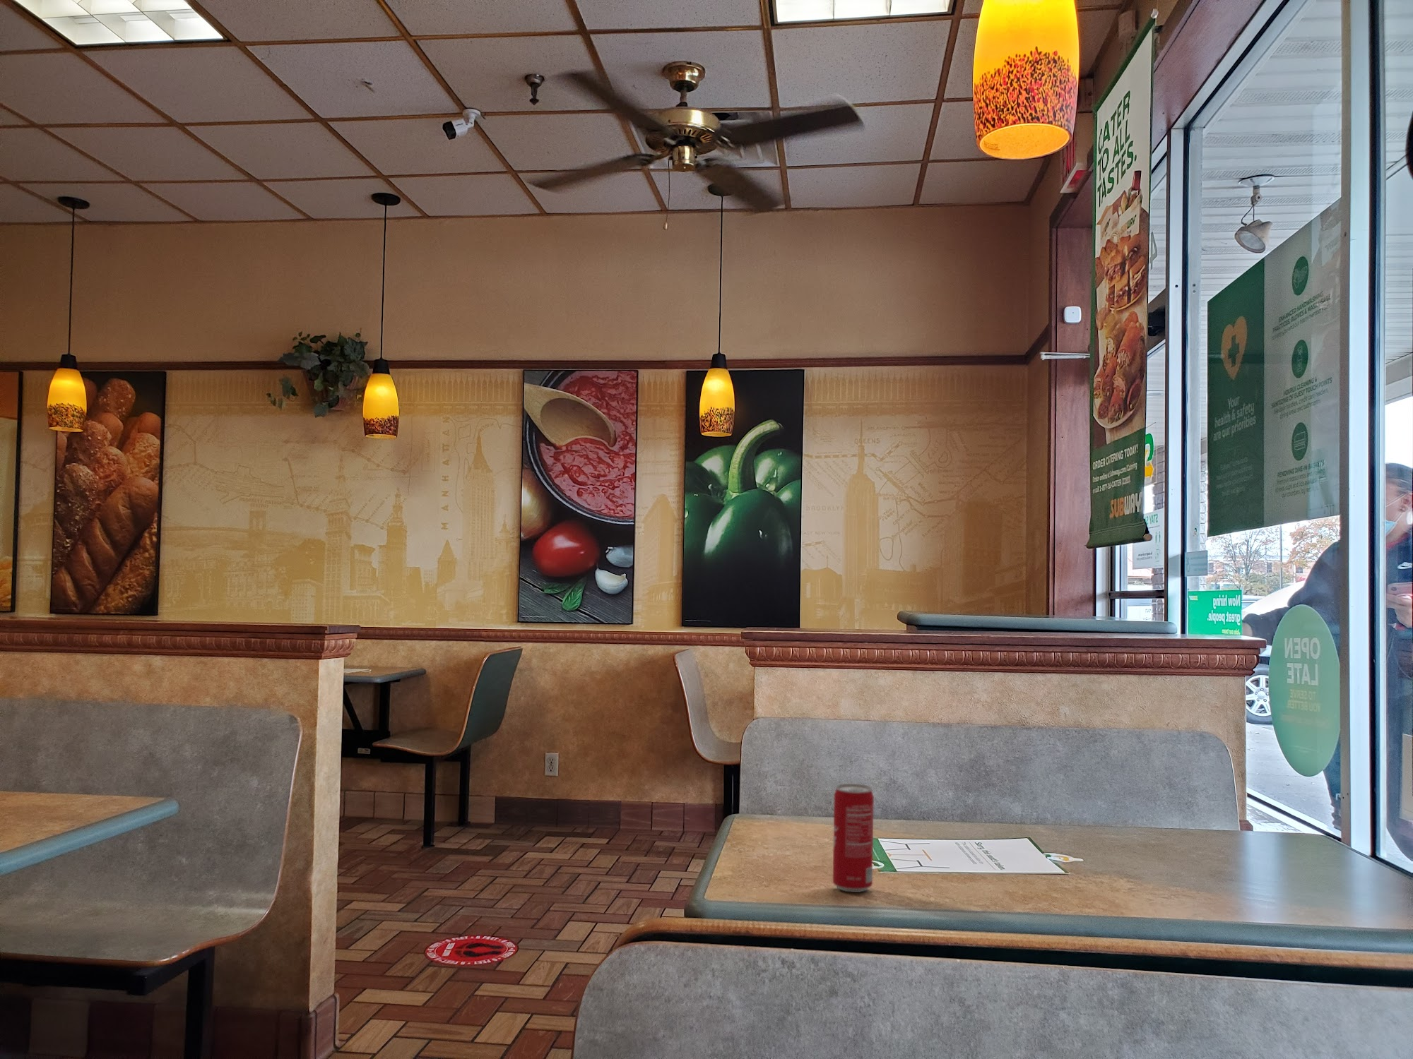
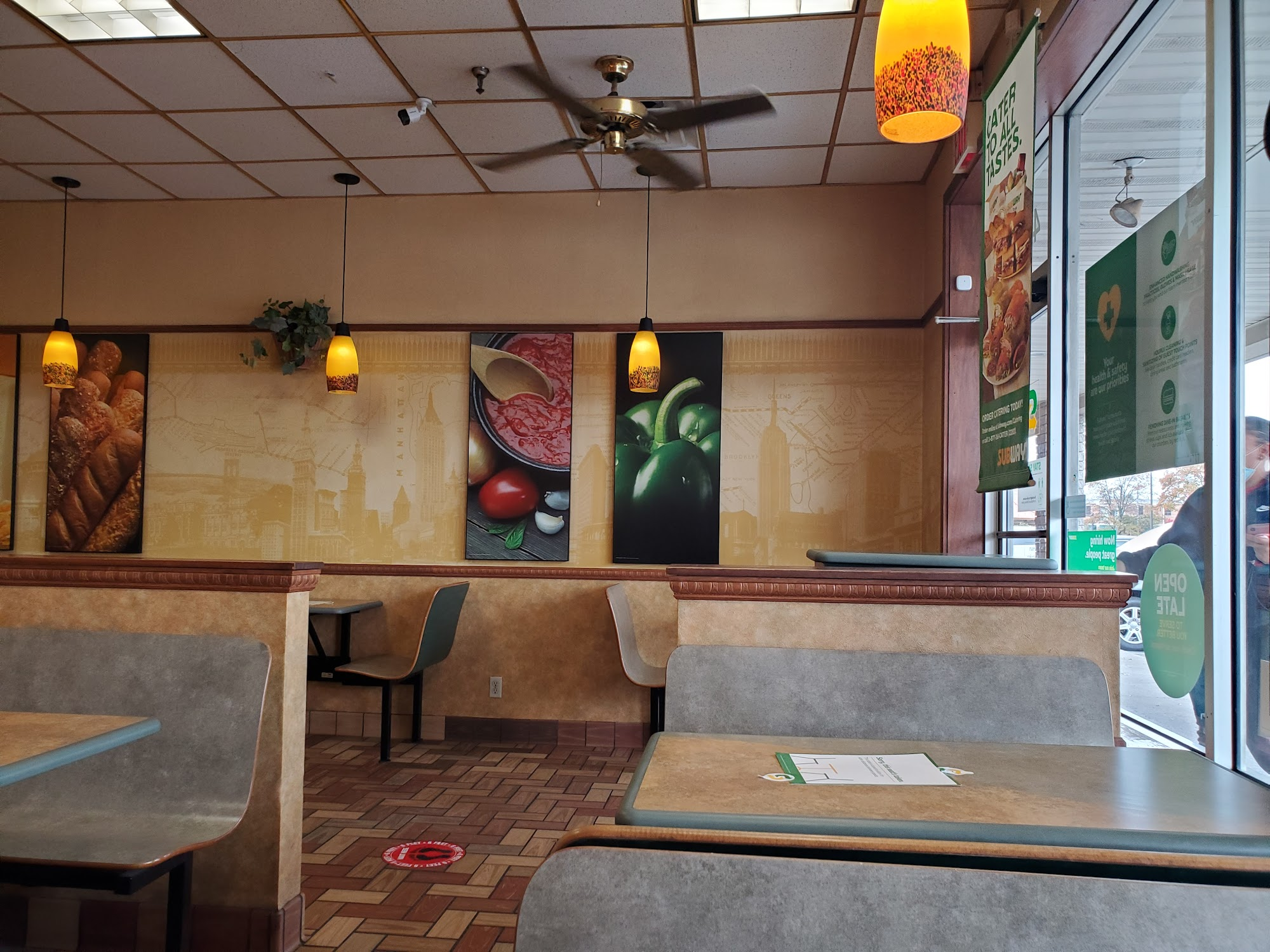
- beverage can (852, 838)
